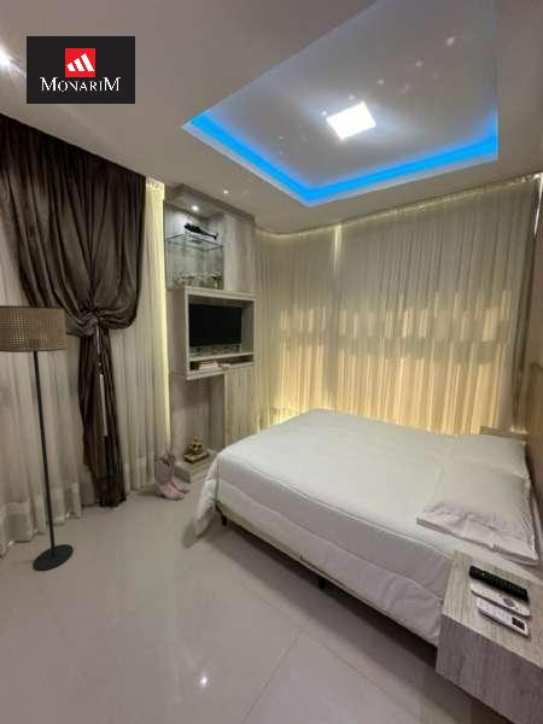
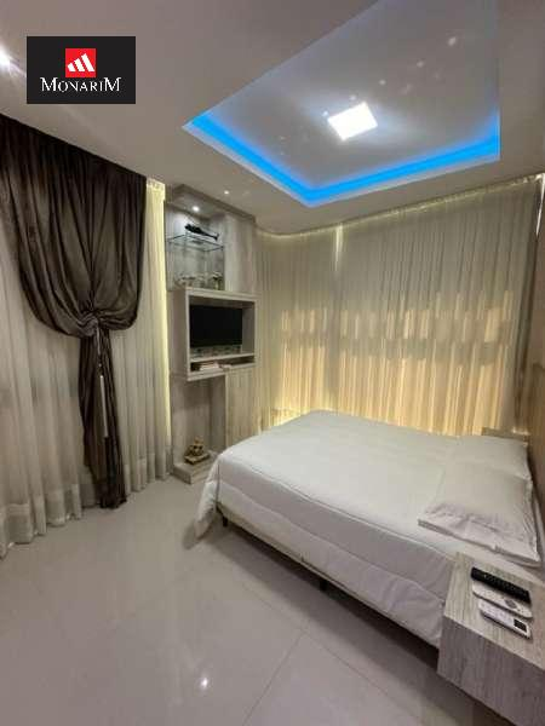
- boots (171, 473)
- floor lamp (42, 439)
